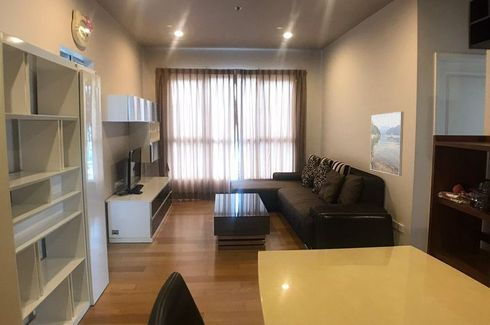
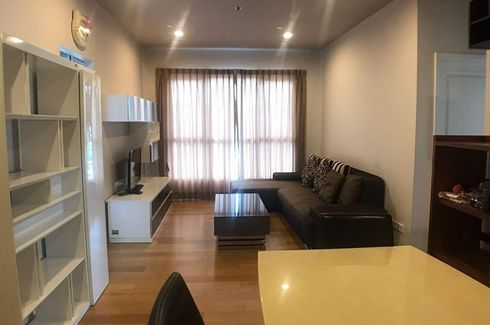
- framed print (385, 143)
